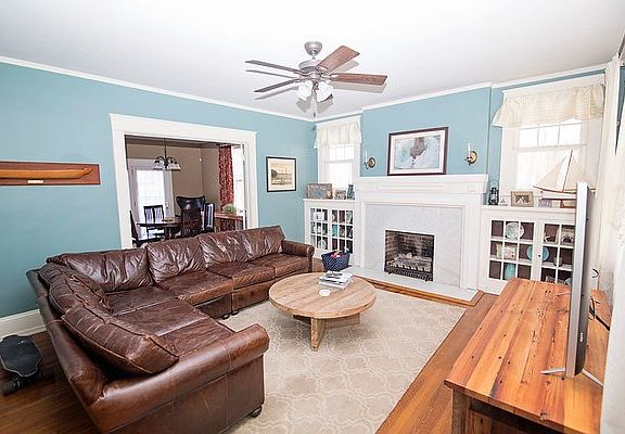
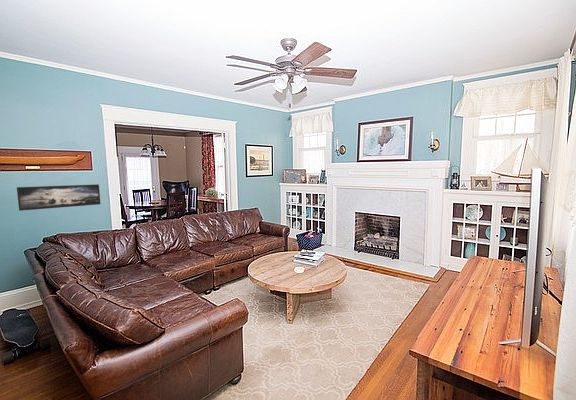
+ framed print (62, 196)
